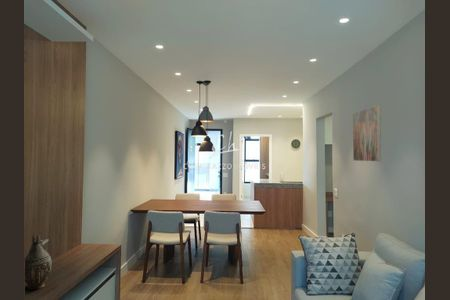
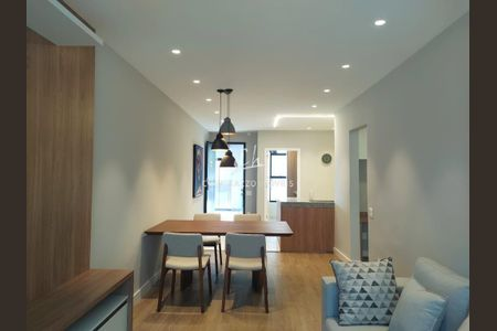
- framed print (365, 135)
- decorative vase (36, 260)
